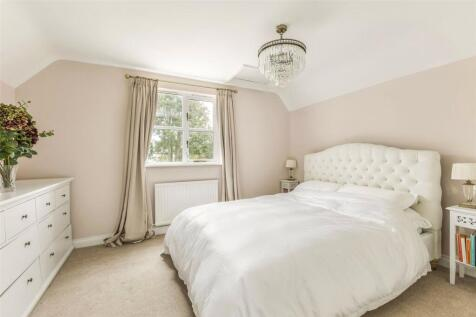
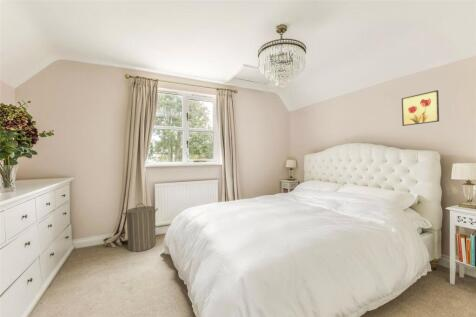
+ wall art (419, 109)
+ laundry hamper (141, 224)
